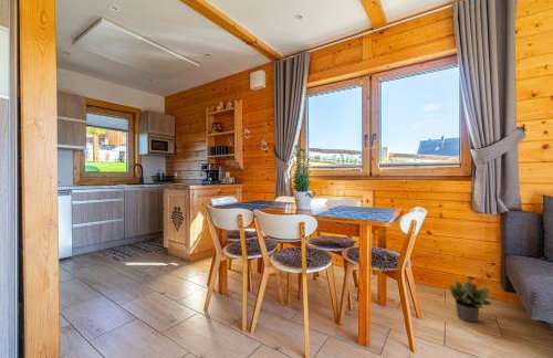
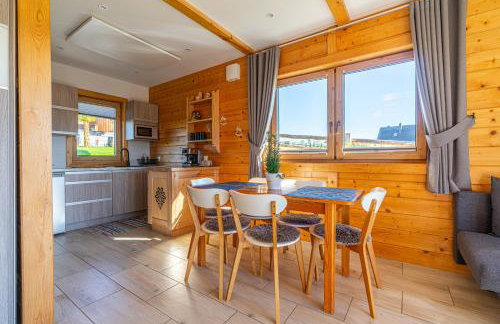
- potted plant (472, 299)
